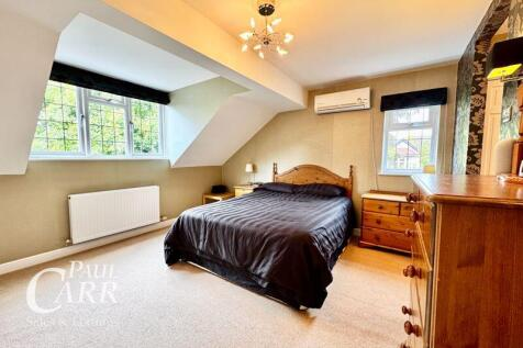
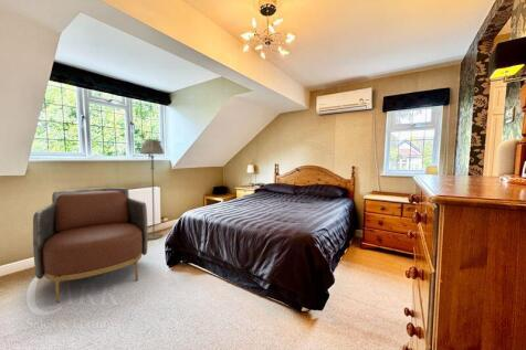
+ armchair (96, 234)
+ floor lamp (152, 189)
